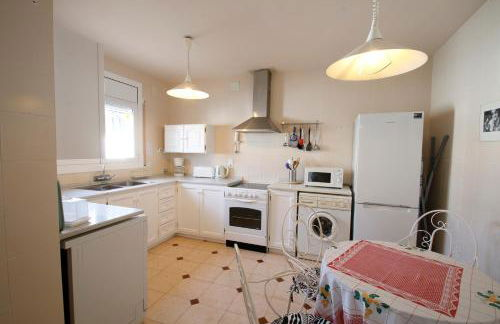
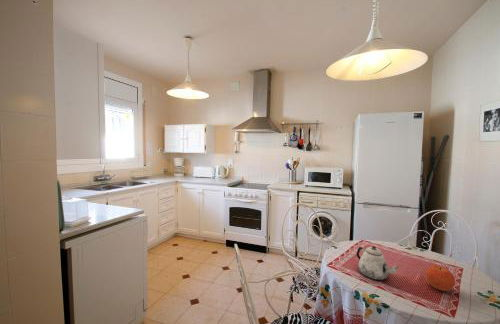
+ fruit (440, 278)
+ teapot (376, 261)
